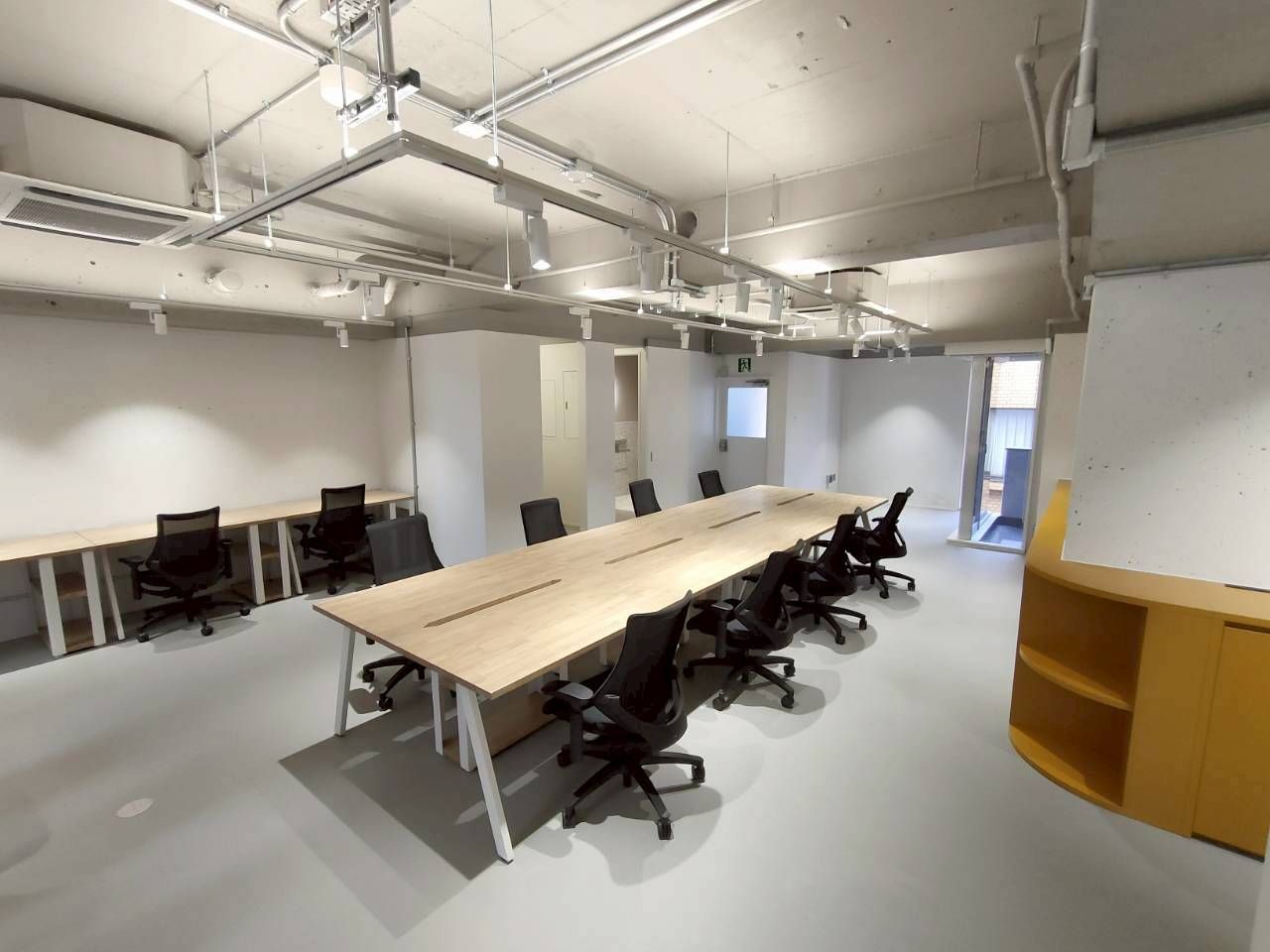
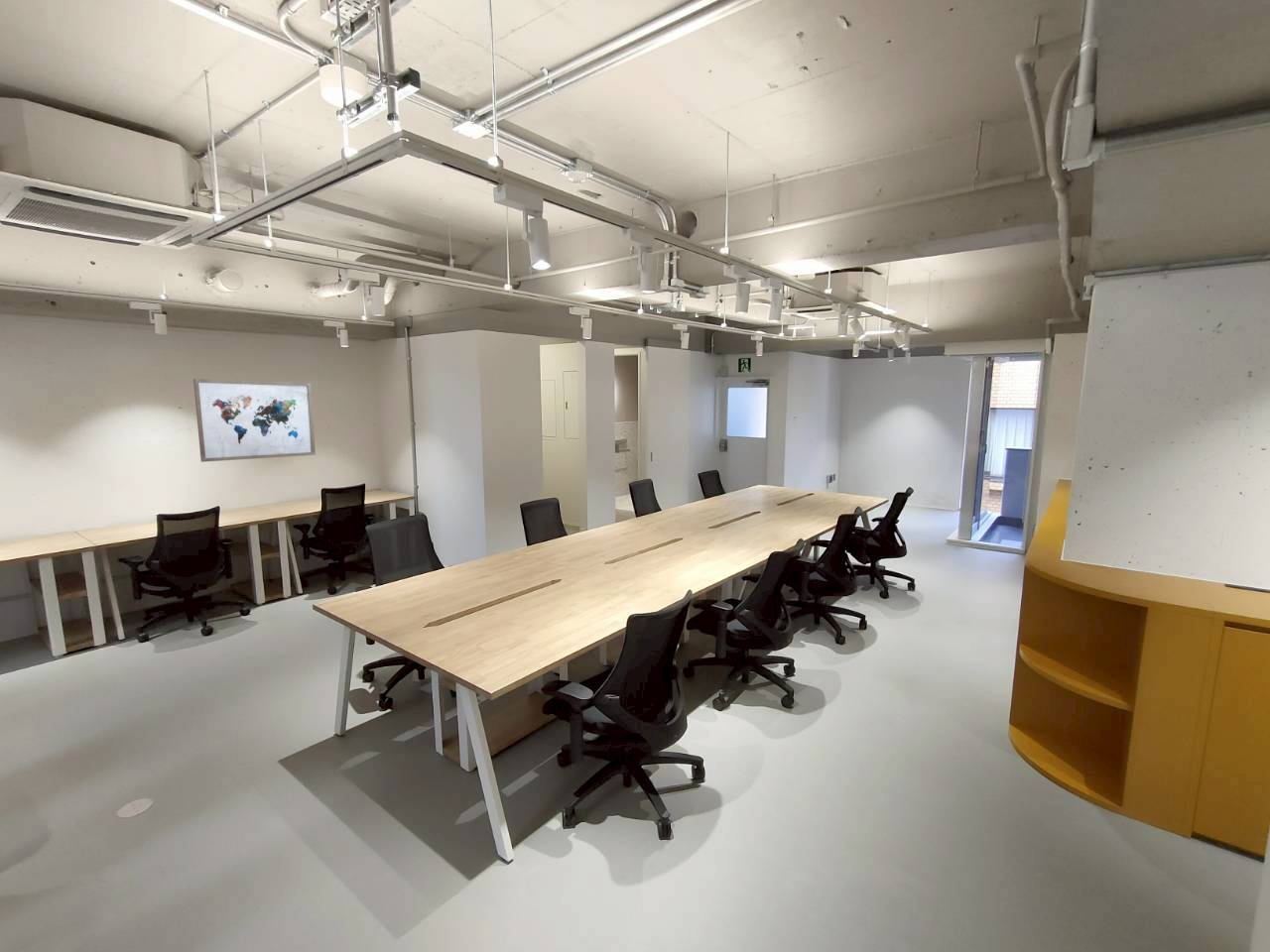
+ wall art (259, 419)
